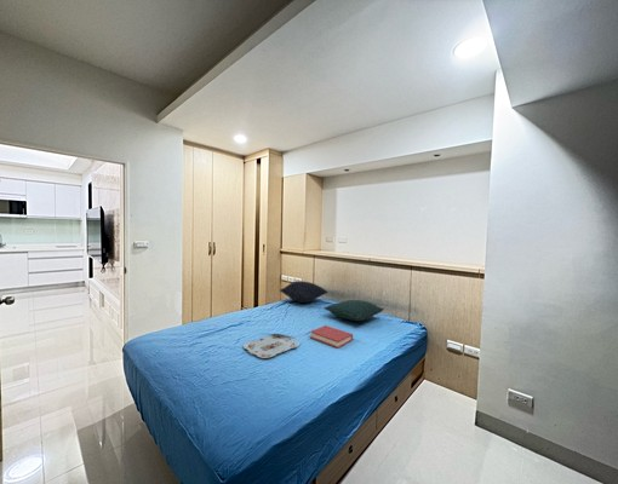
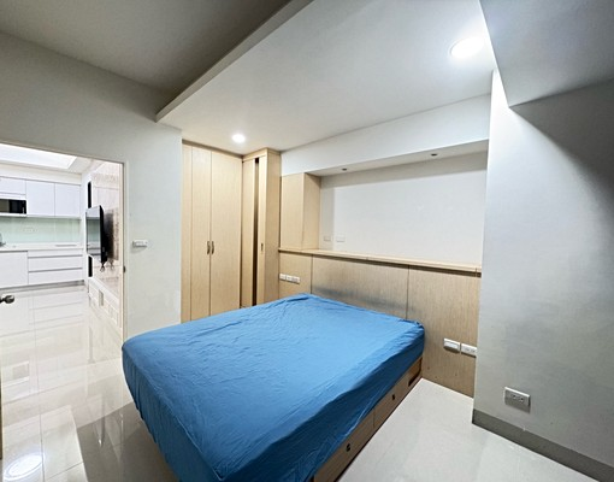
- serving tray (271, 345)
- pillow (353, 309)
- hardback book (331, 335)
- pillow (303, 290)
